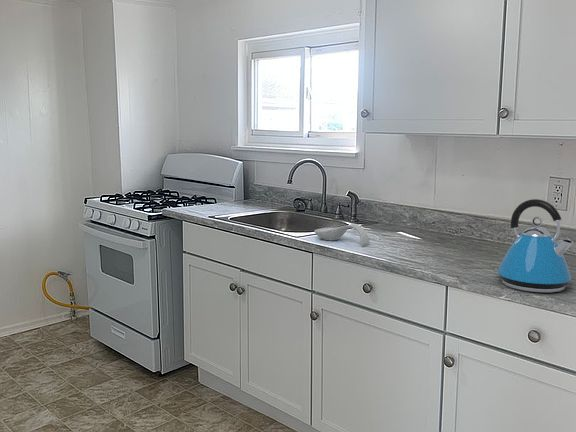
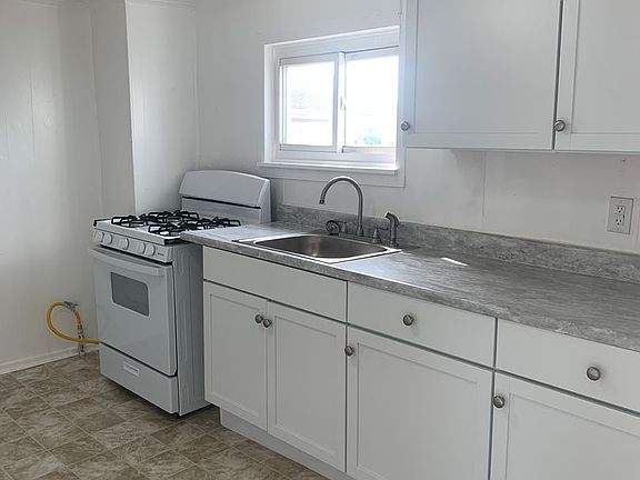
- kettle (533, 242)
- spoon rest (341, 232)
